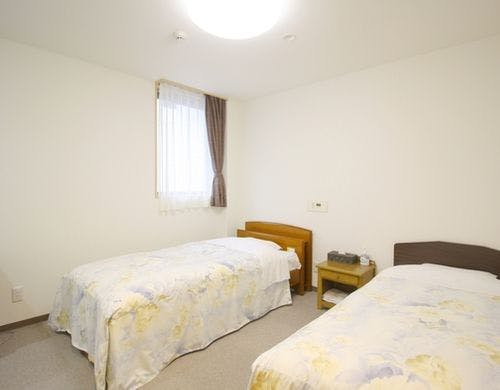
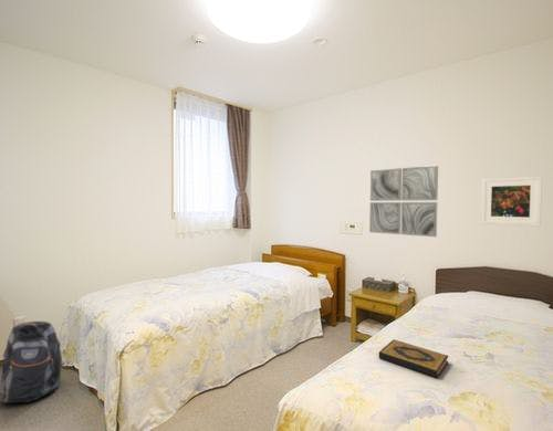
+ backpack (31, 356)
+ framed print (510, 201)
+ hardback book (413, 356)
+ wall art (400, 202)
